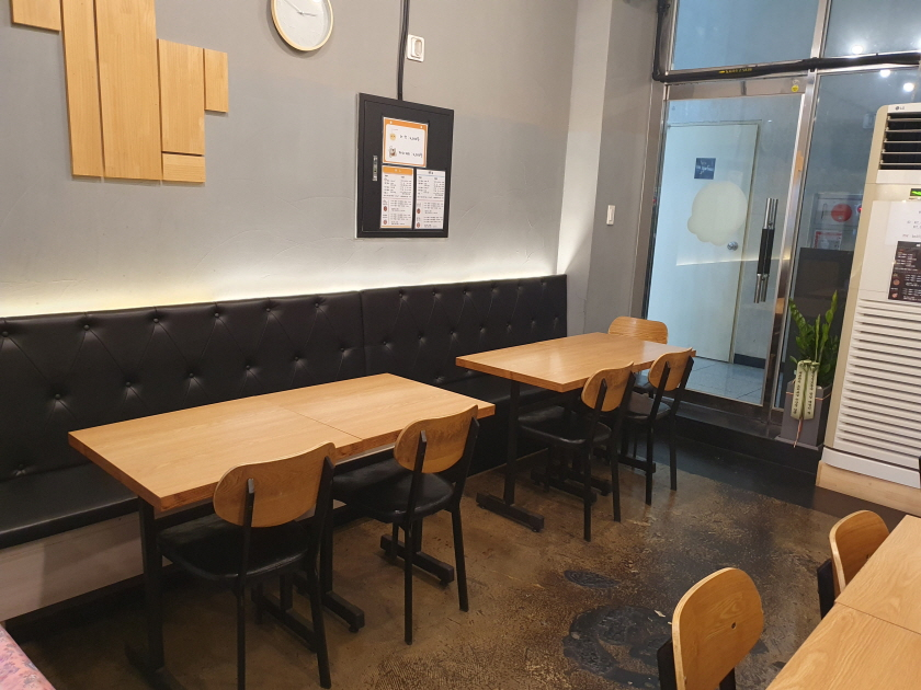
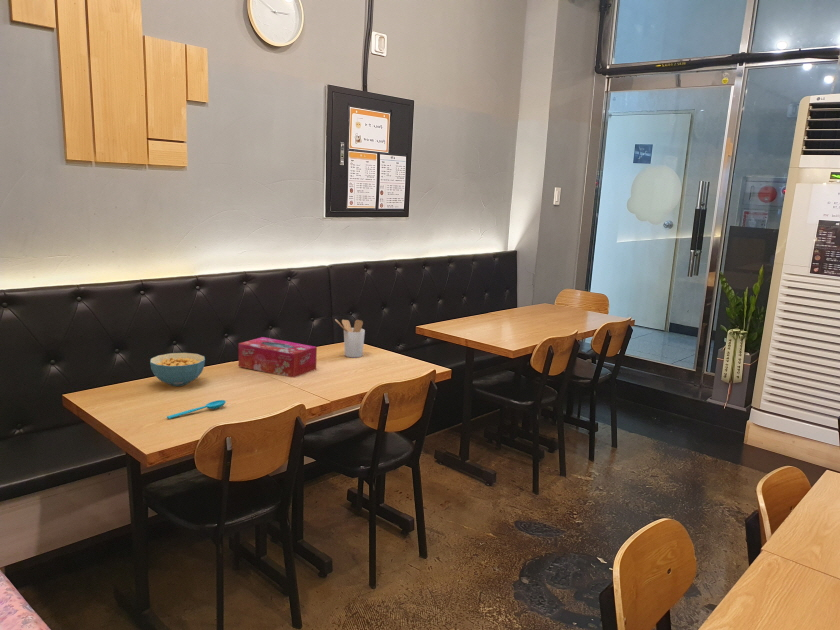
+ tissue box (277, 356)
+ cereal bowl (178, 371)
+ utensil holder (349, 336)
+ spoon (197, 409)
